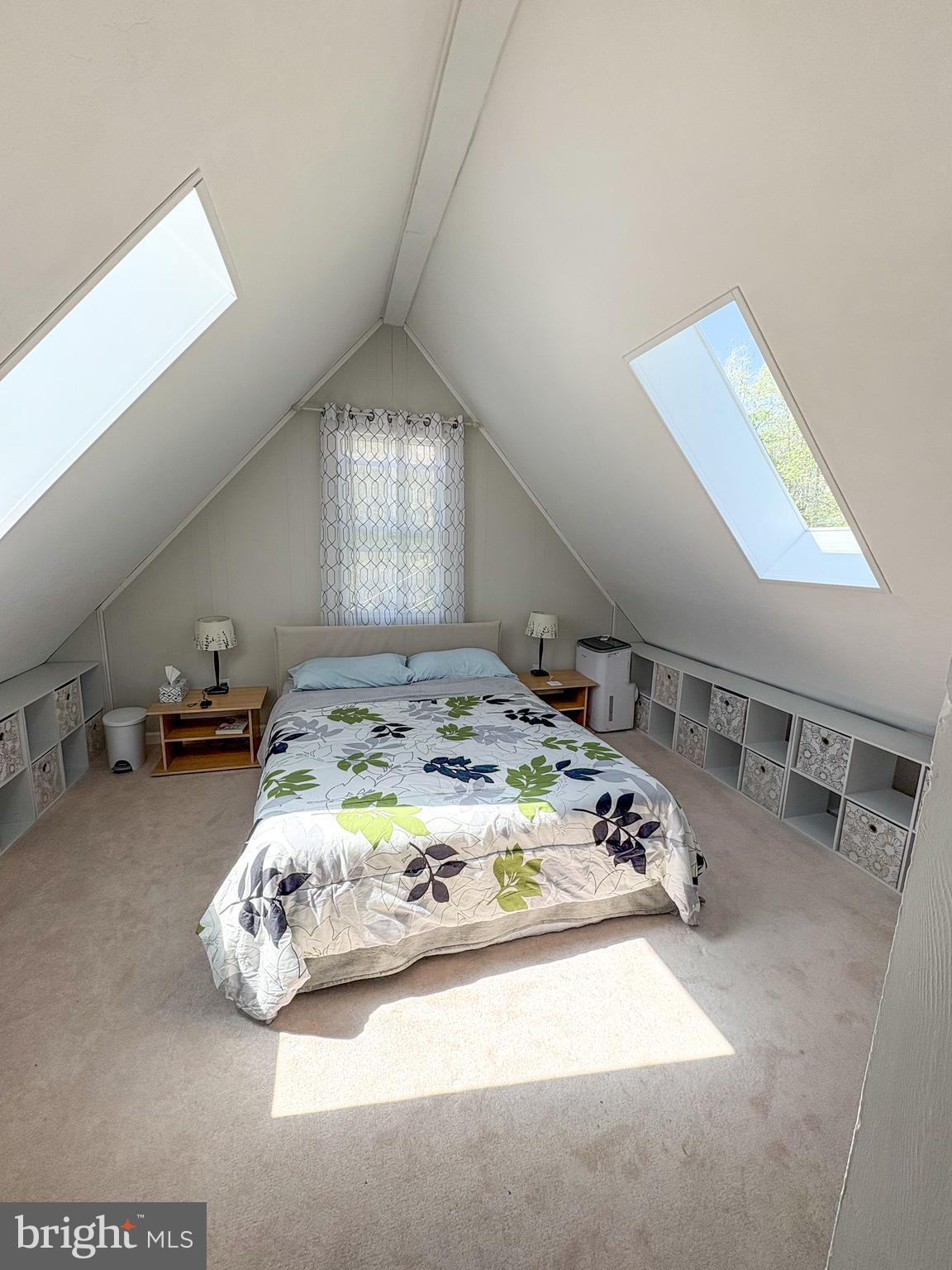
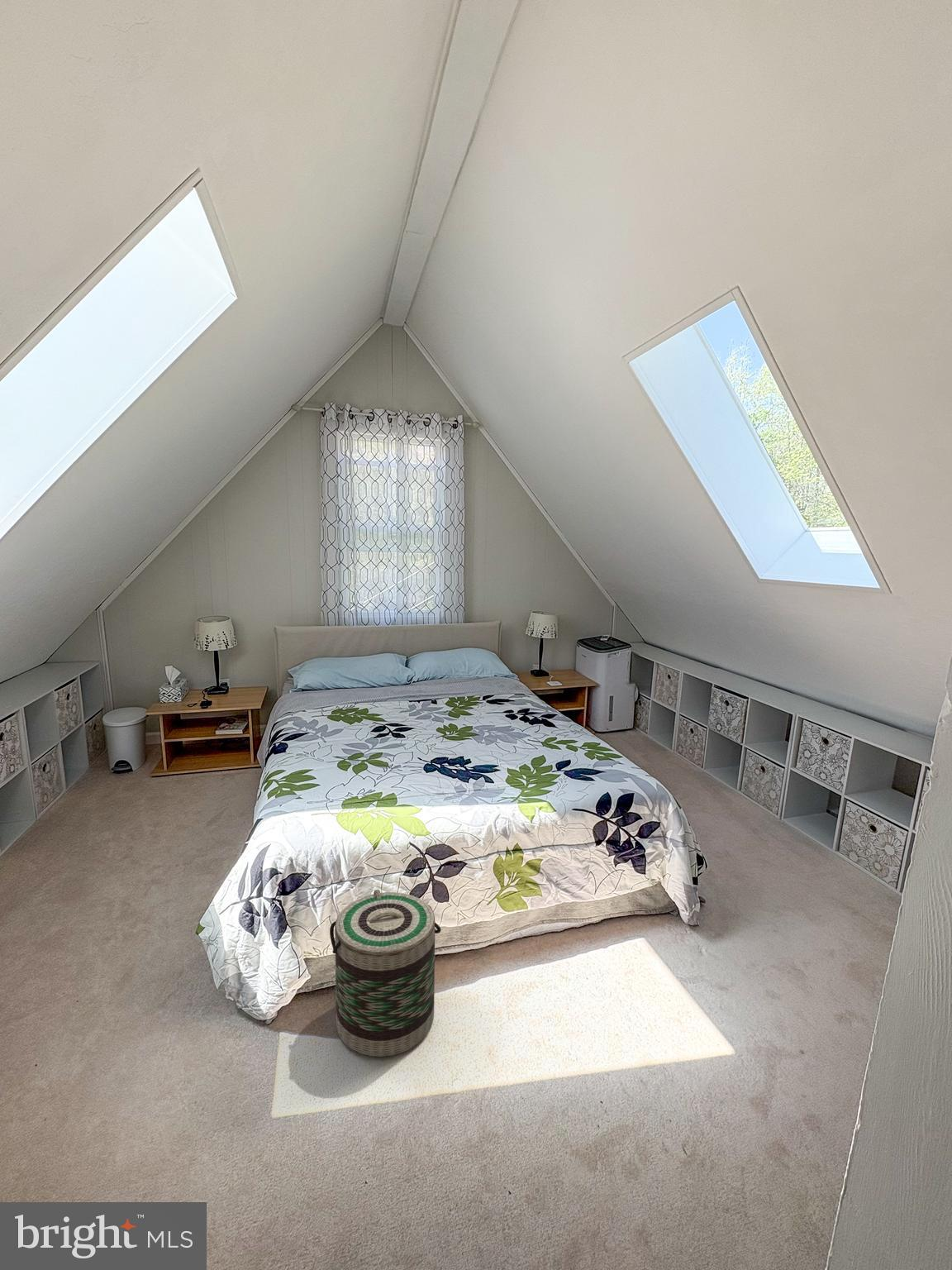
+ basket (384, 964)
